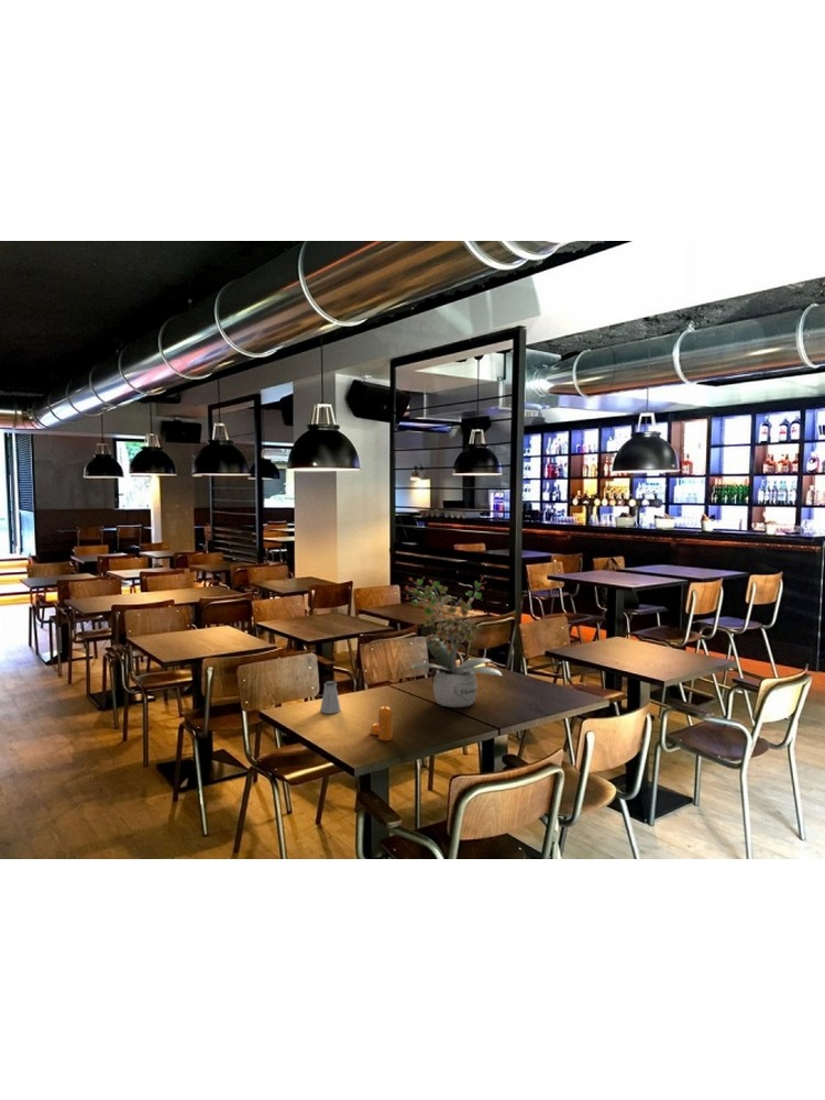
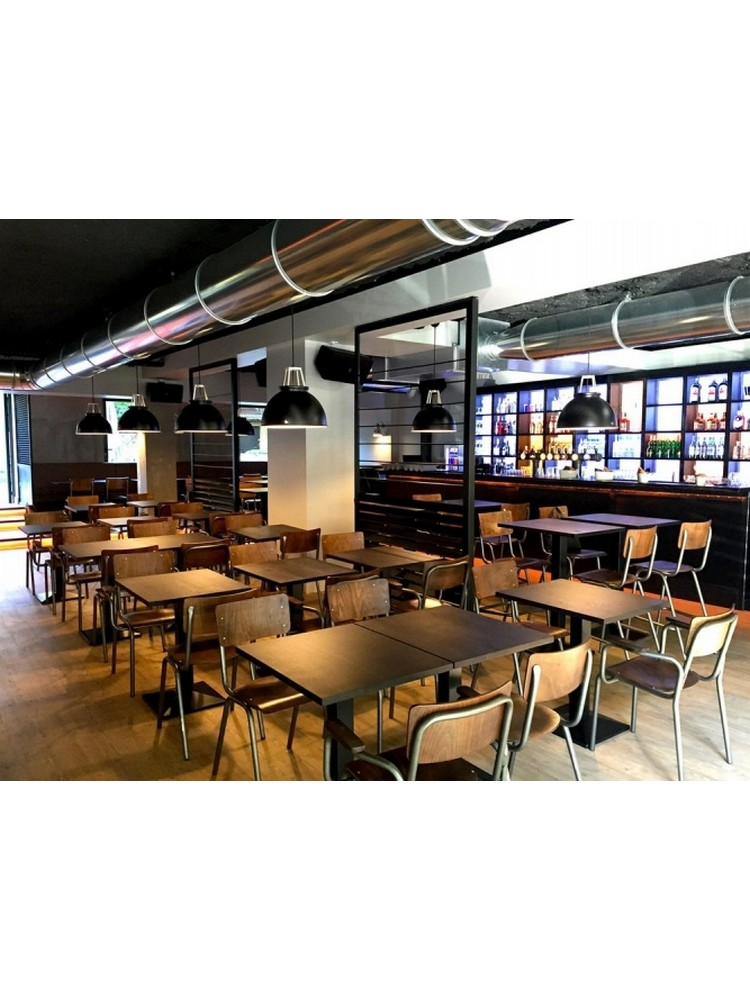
- potted plant (447, 640)
- saltshaker (330, 696)
- pepper shaker (381, 719)
